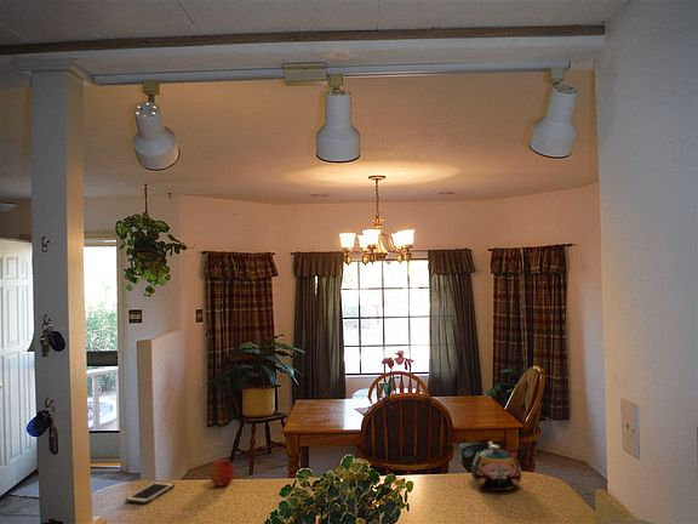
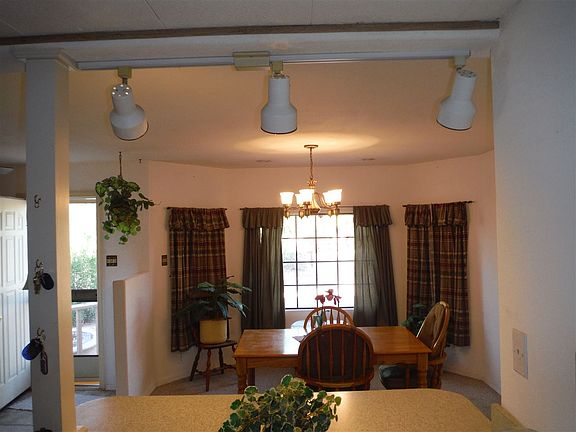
- fruit (222, 471)
- teapot (496, 463)
- cell phone (150, 491)
